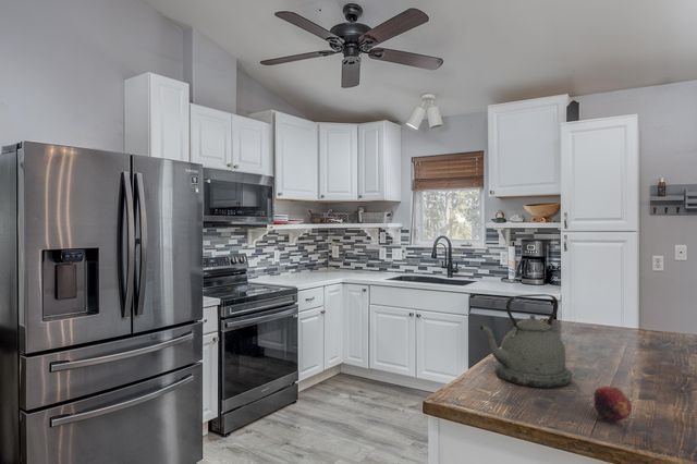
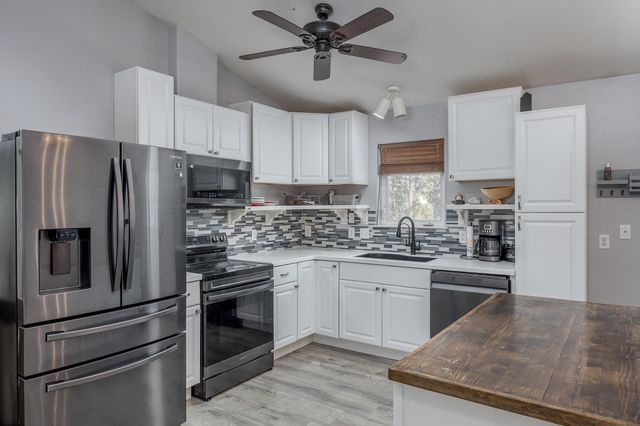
- fruit (611, 404)
- kettle (529, 335)
